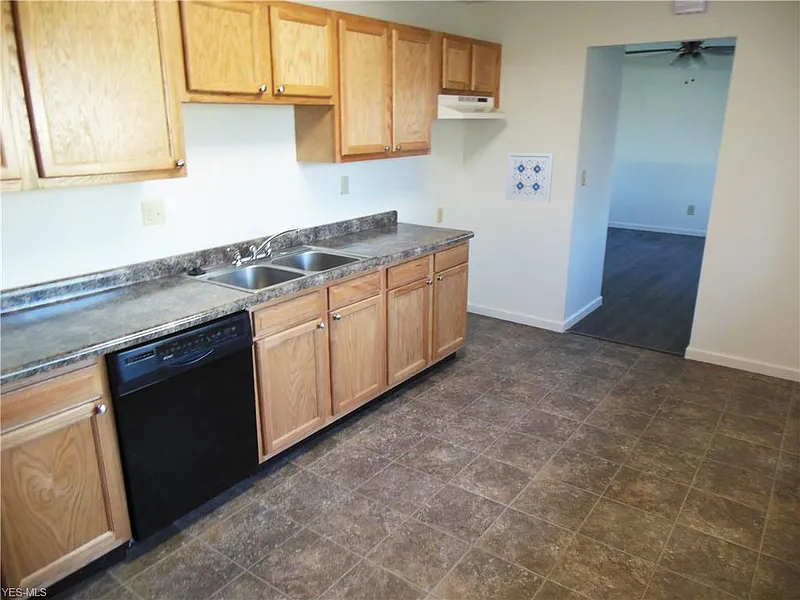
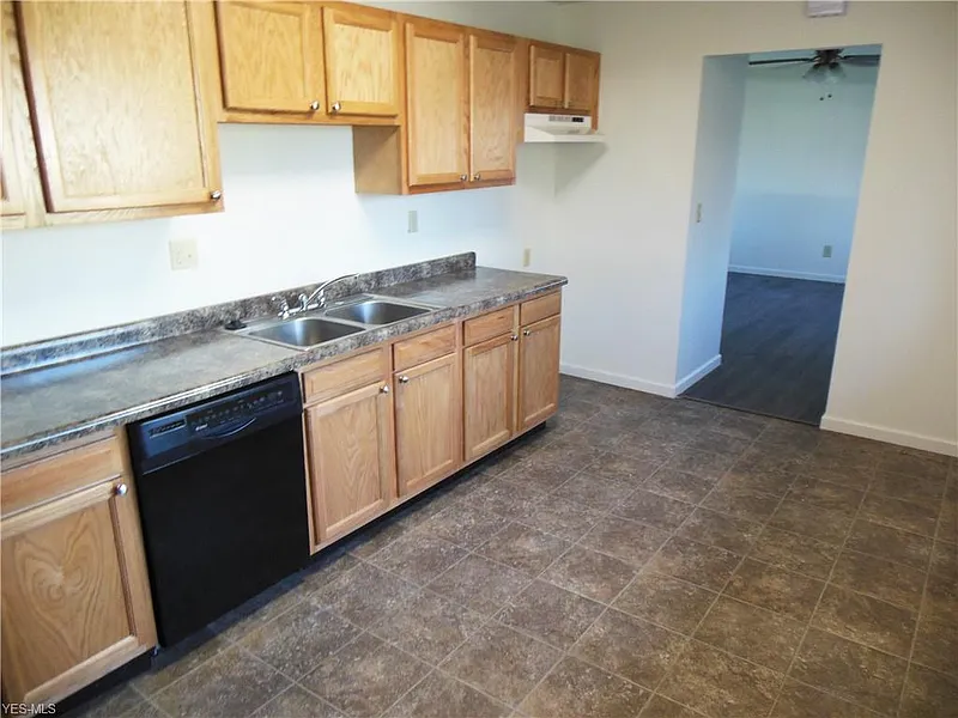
- wall art (528, 177)
